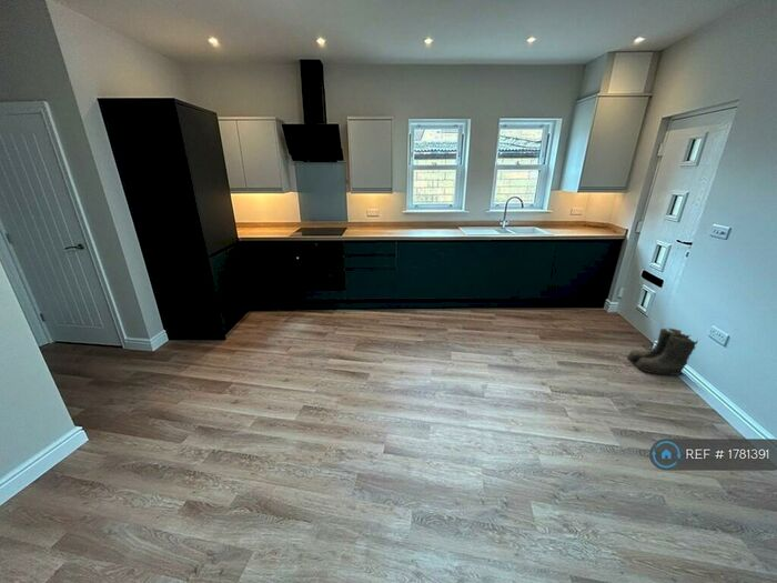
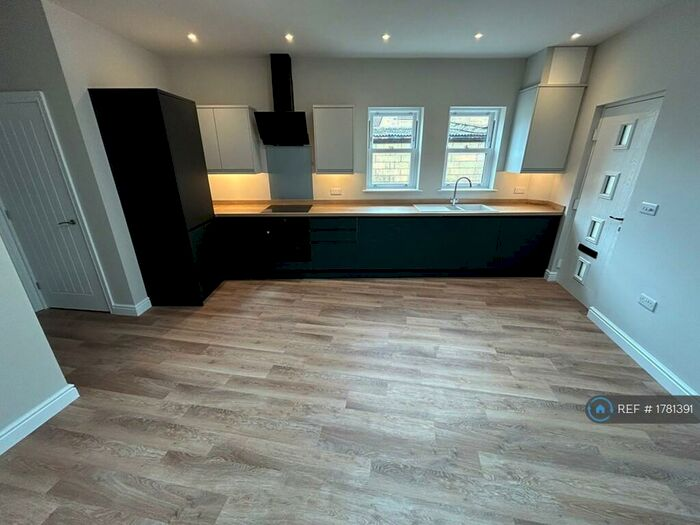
- boots (660, 349)
